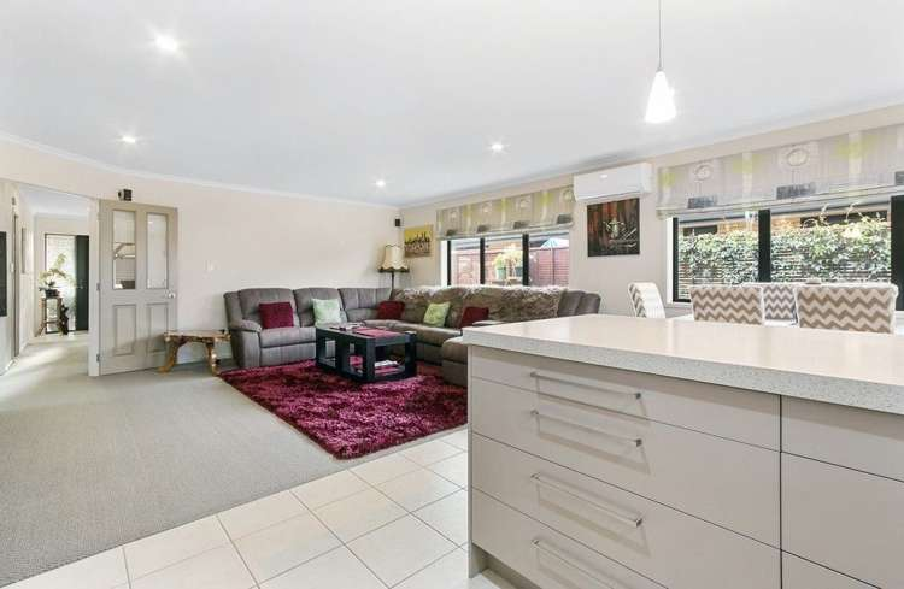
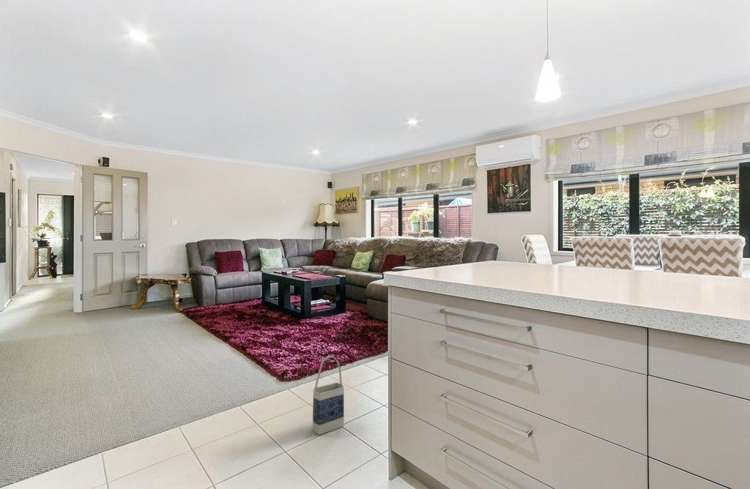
+ bag (328, 391)
